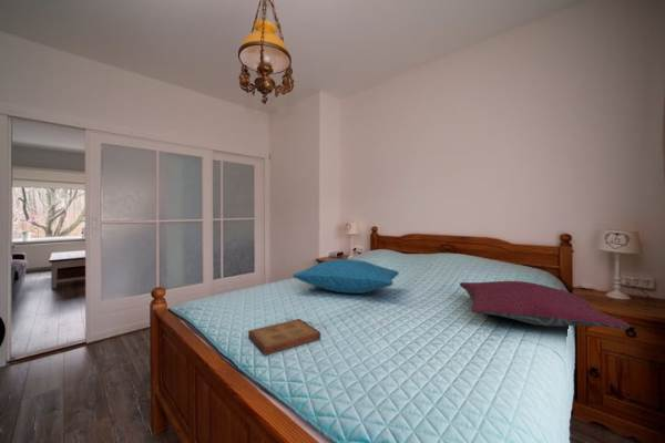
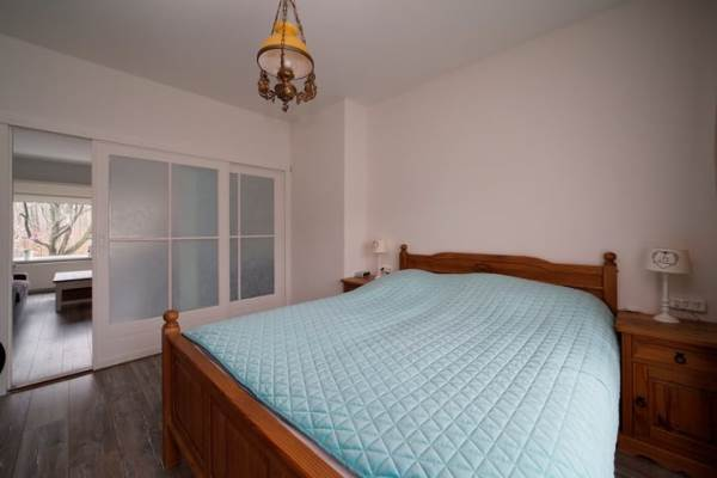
- book (284, 334)
- pillow (523, 300)
- pillow (347, 275)
